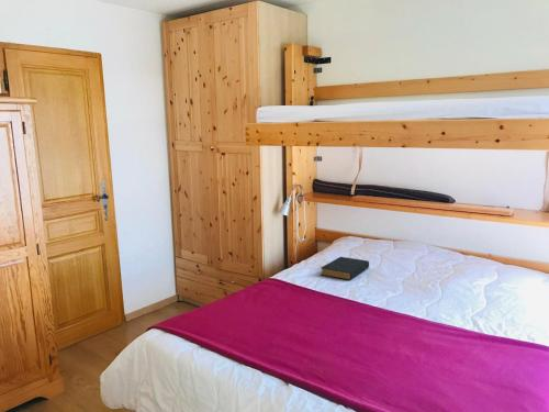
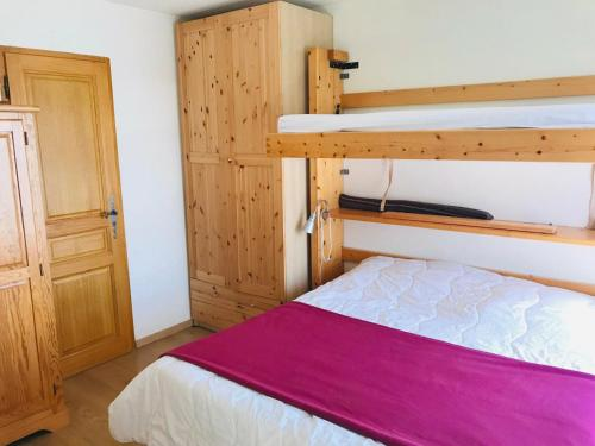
- hardback book (345, 267)
